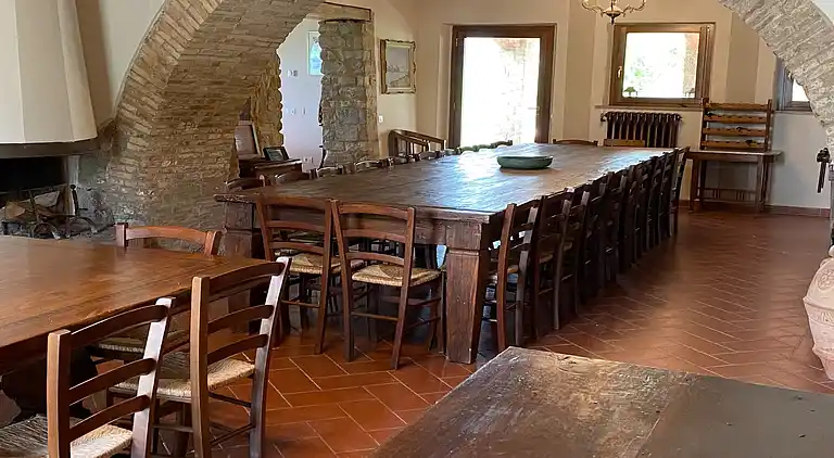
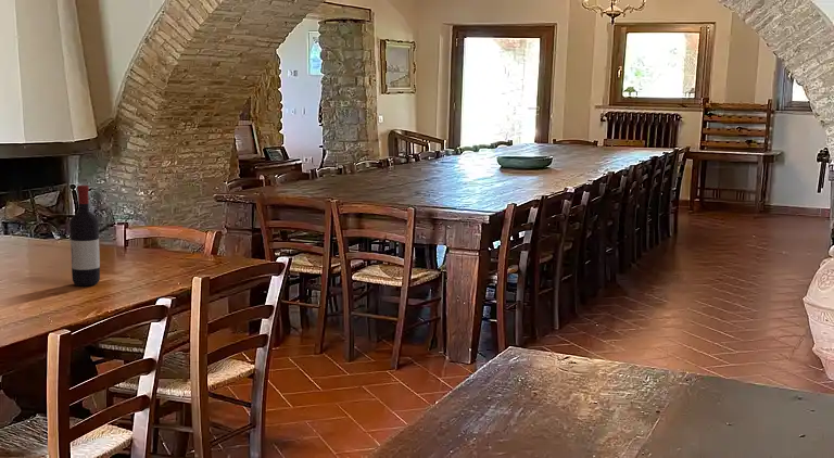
+ wine bottle (85, 234)
